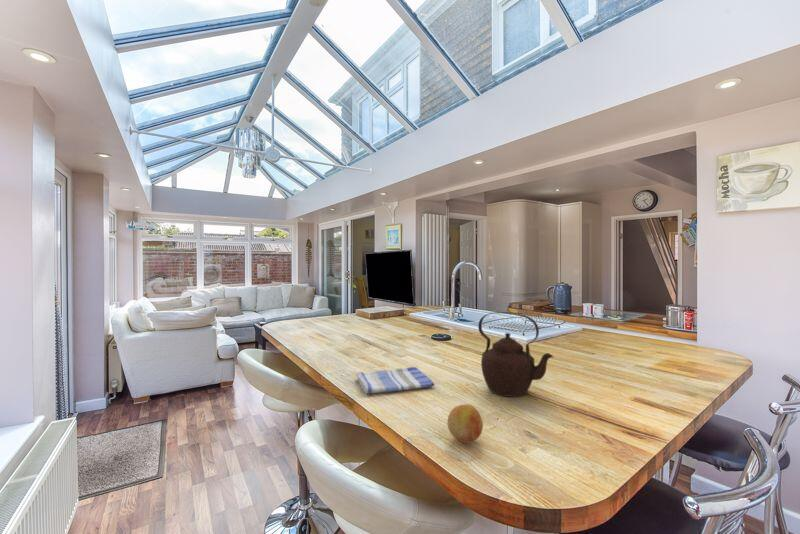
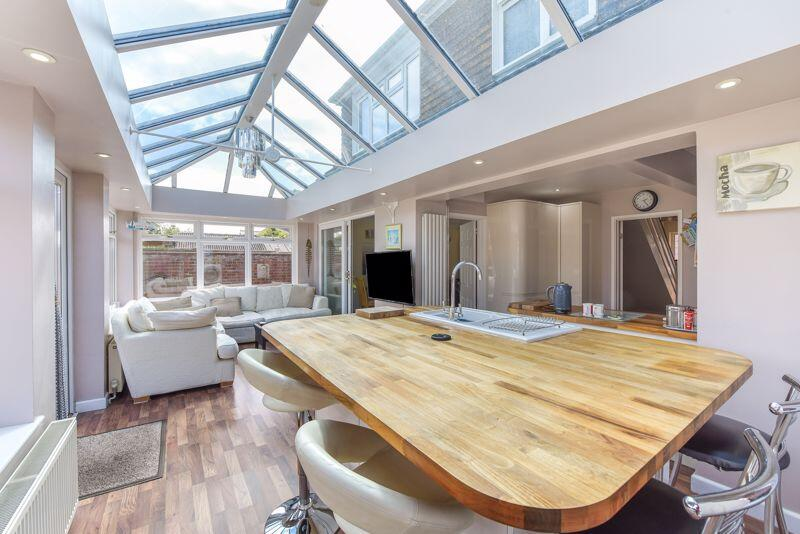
- dish towel (393, 379)
- teapot (514, 352)
- fruit (464, 422)
